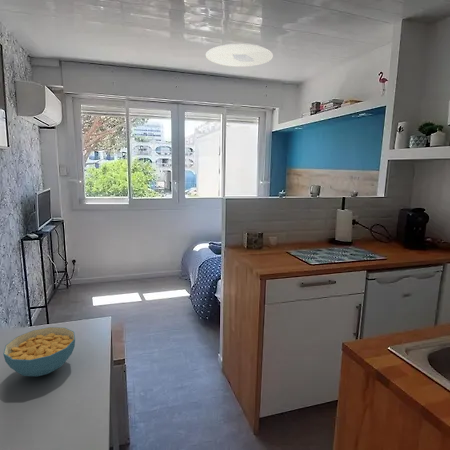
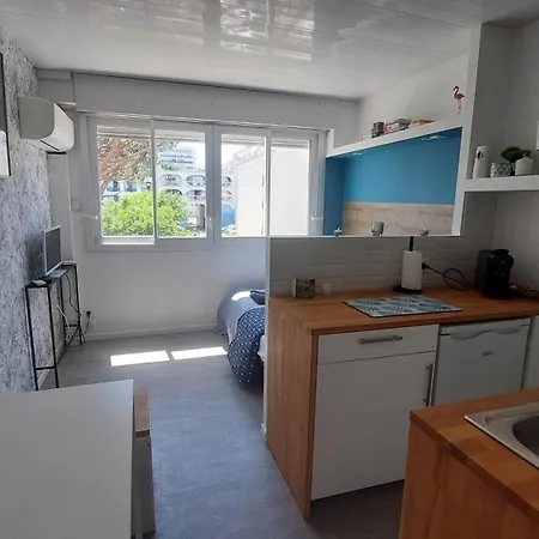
- cereal bowl (42, 356)
- ceiling light (239, 52)
